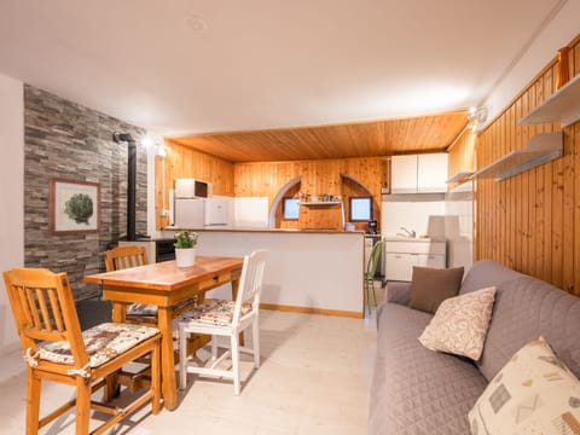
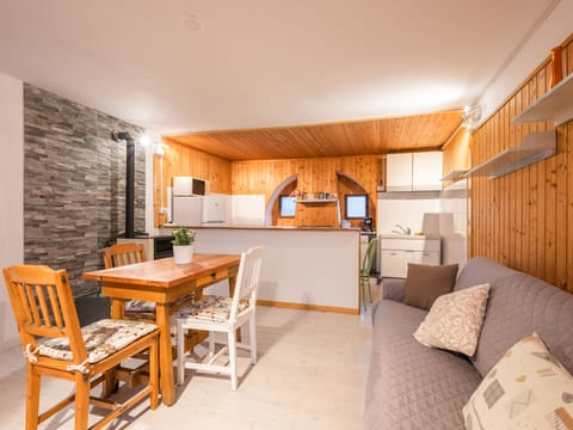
- wall art (76, 207)
